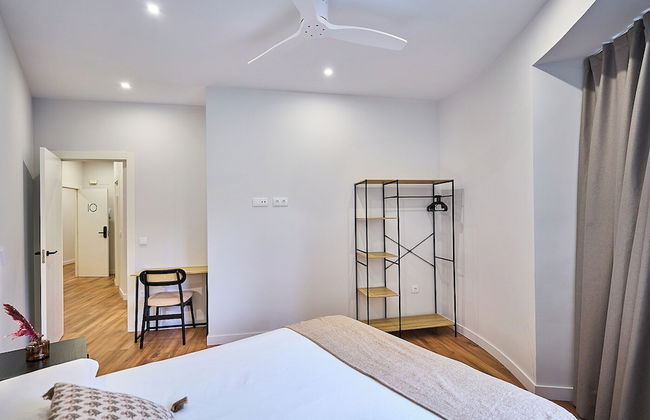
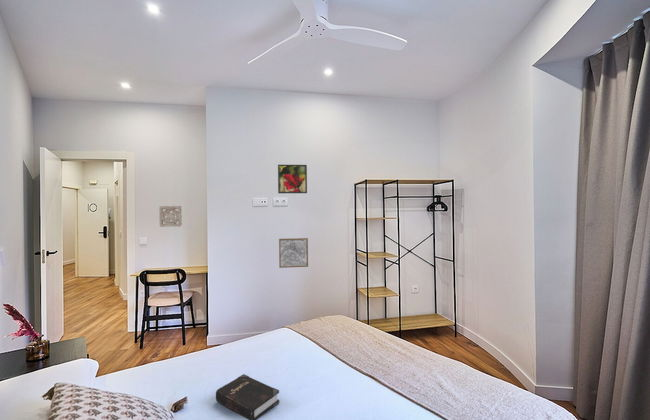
+ hardback book (247, 396)
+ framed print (292, 179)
+ wall ornament (170, 215)
+ wall art (293, 252)
